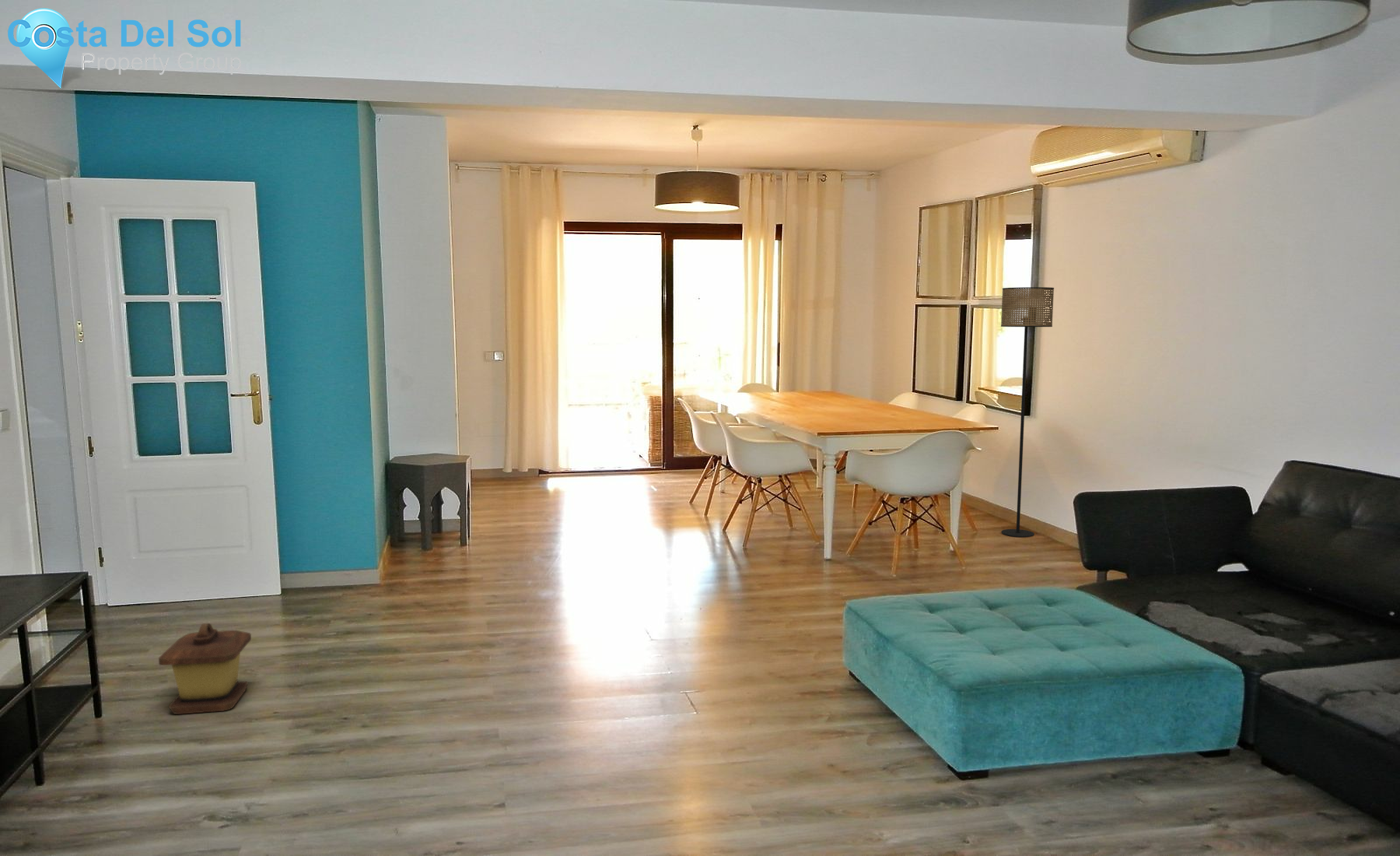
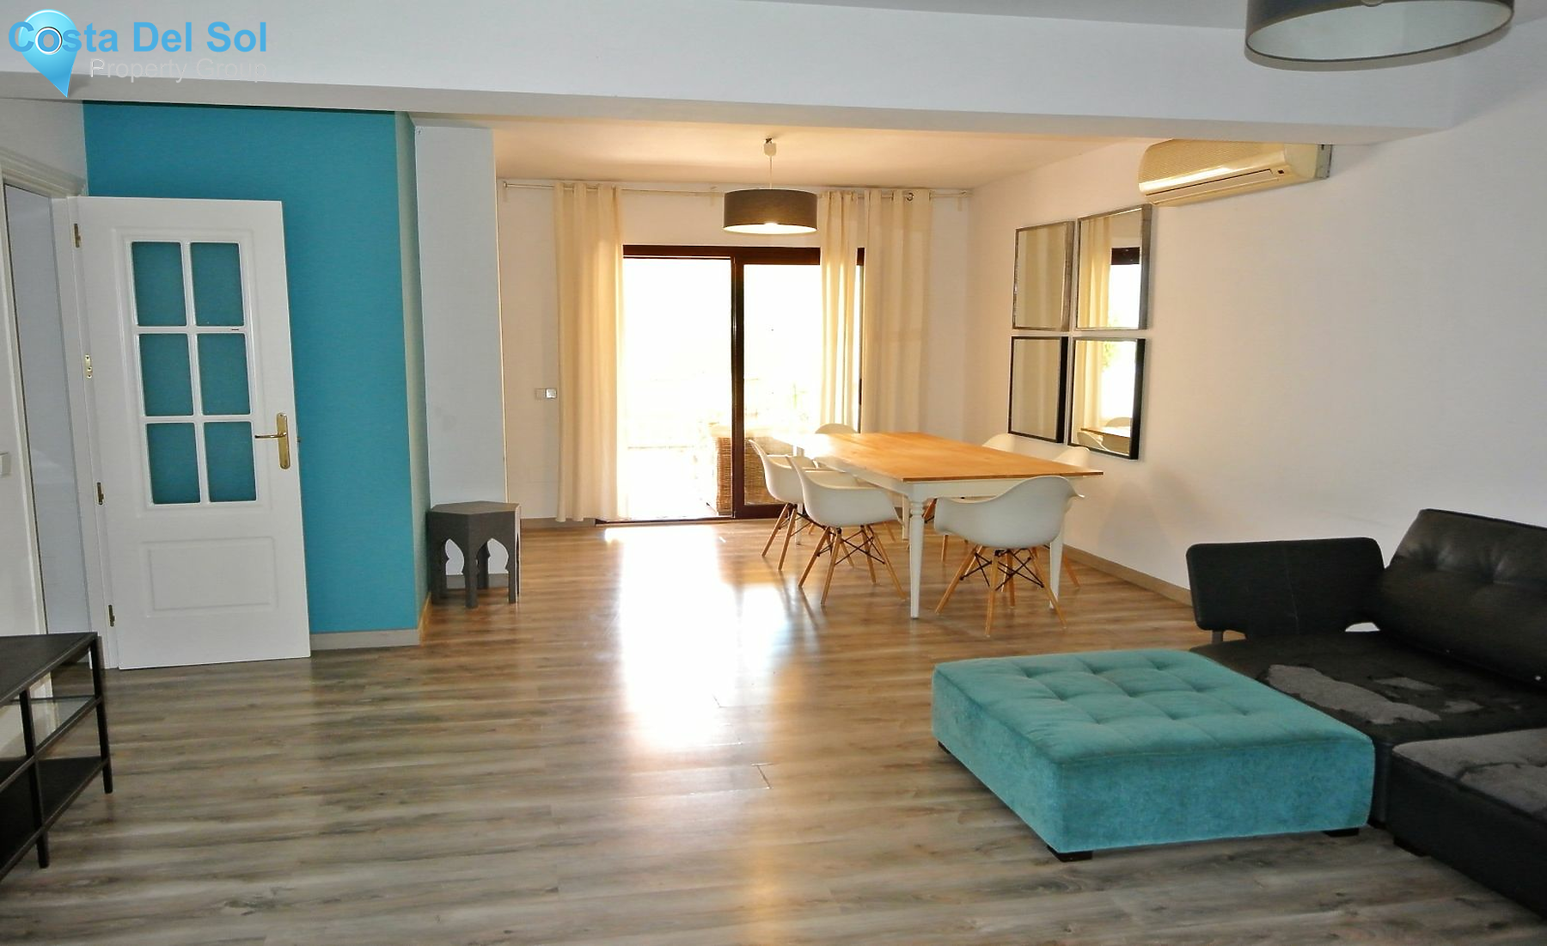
- floor lamp (1023, 412)
- lantern (207, 662)
